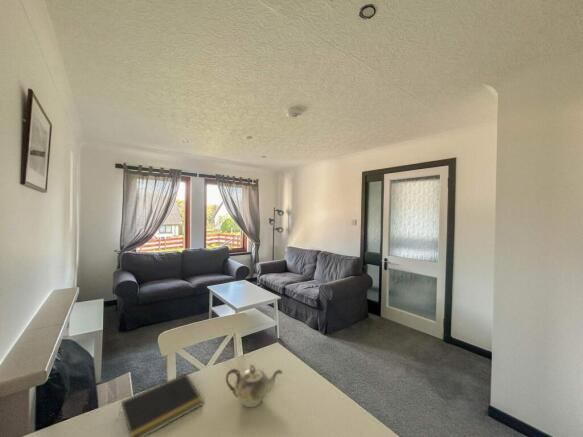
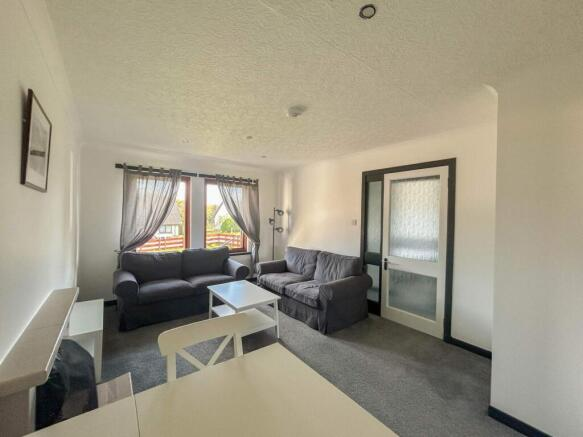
- teapot (254, 382)
- notepad (163, 402)
